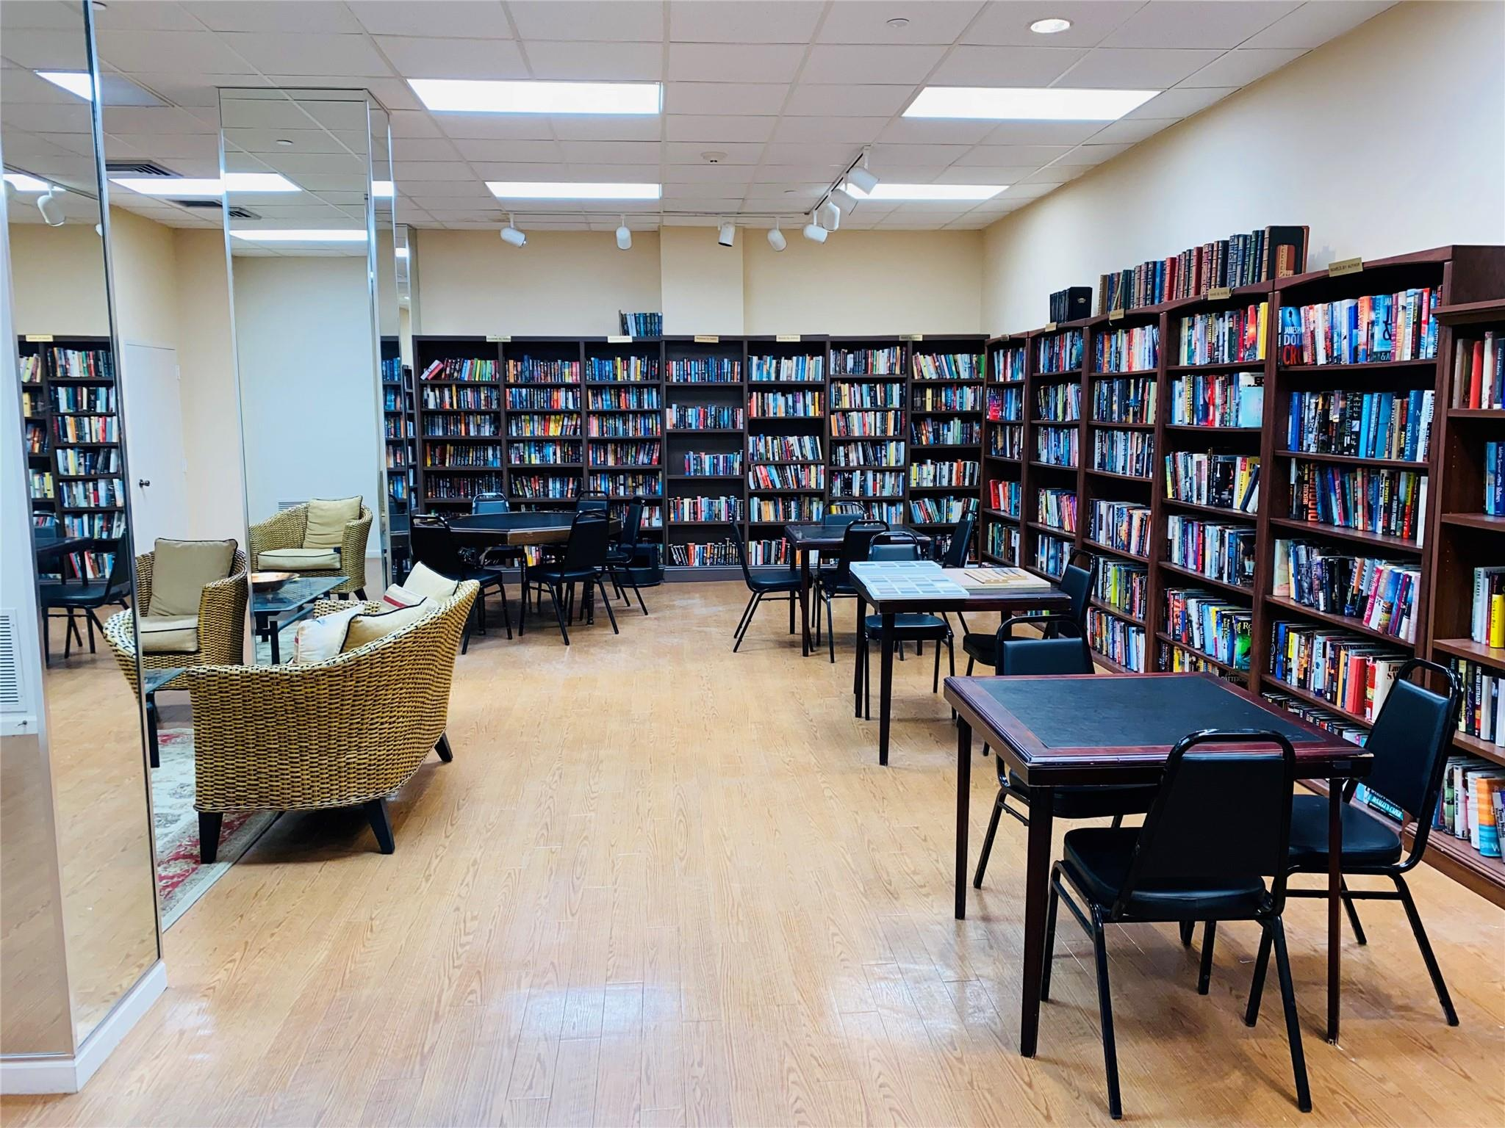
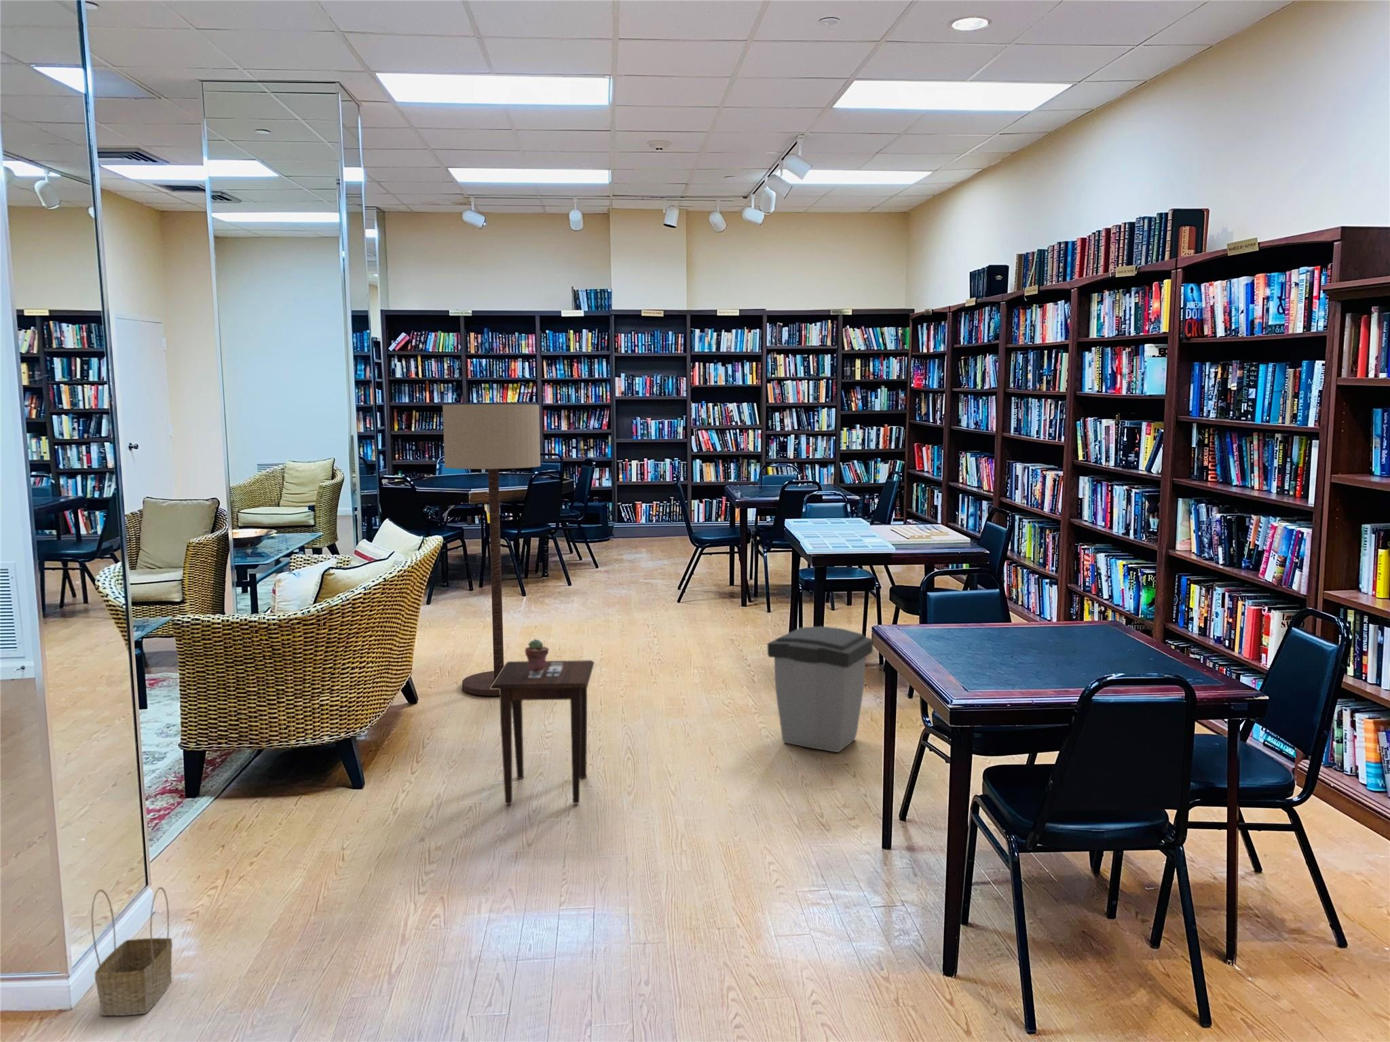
+ potted succulent (536, 657)
+ basket (131, 943)
+ trash can (819, 687)
+ floor lamp (495, 547)
+ side table (522, 729)
